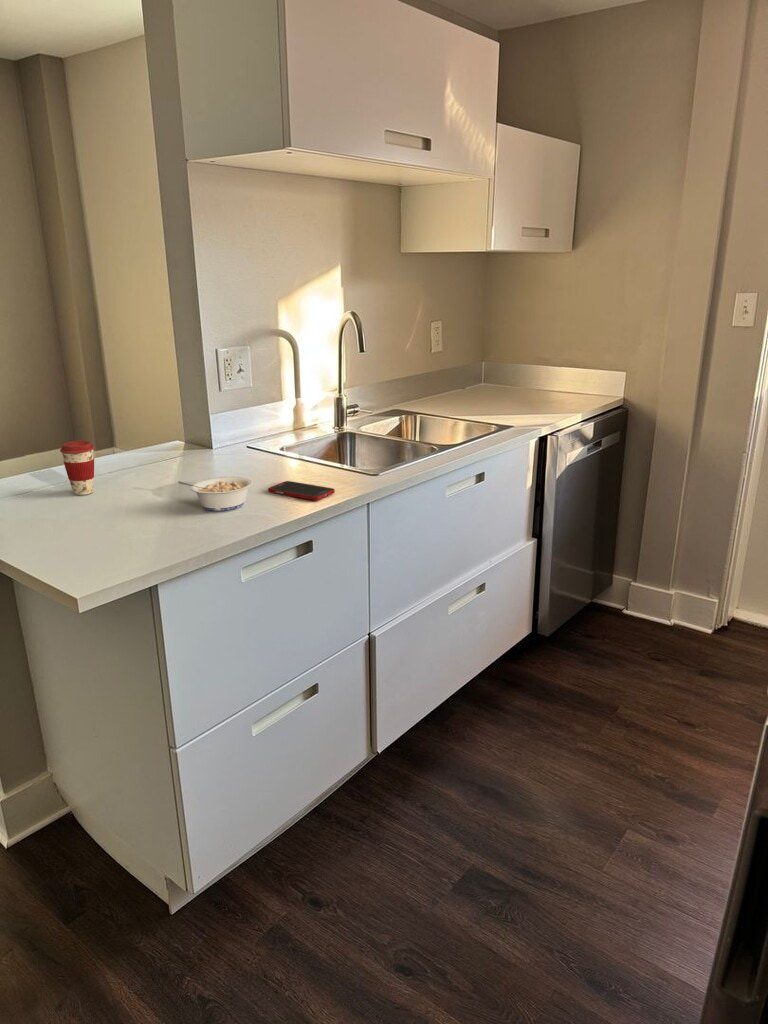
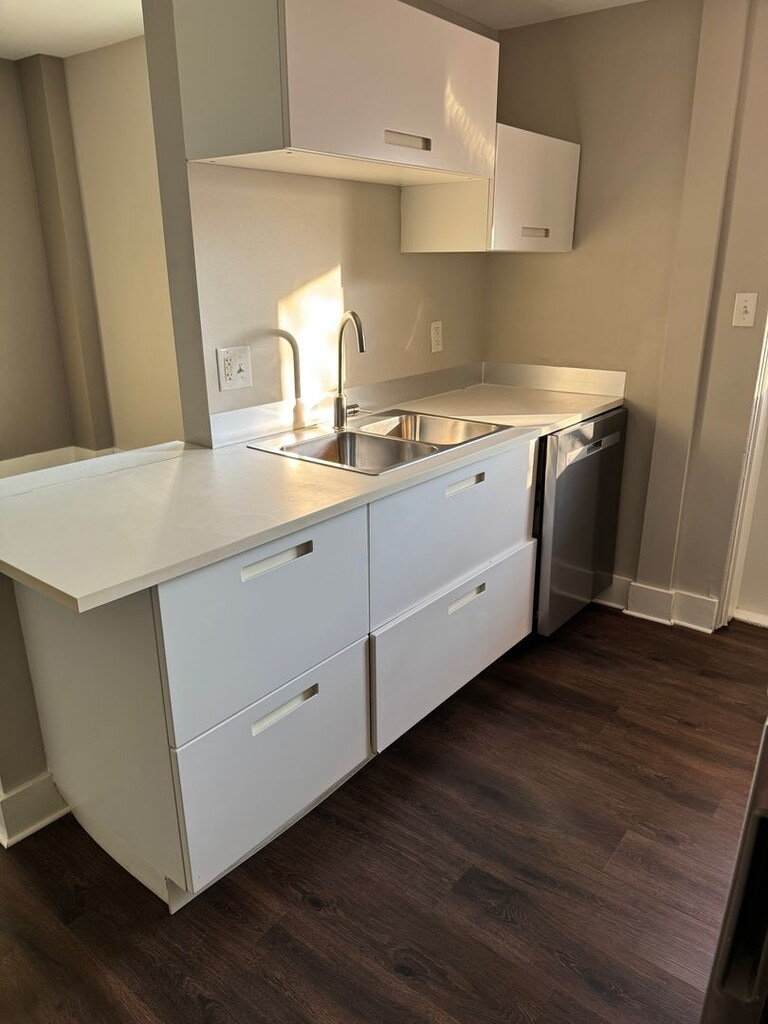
- legume (220, 493)
- cell phone (301, 490)
- coffee cup (79, 468)
